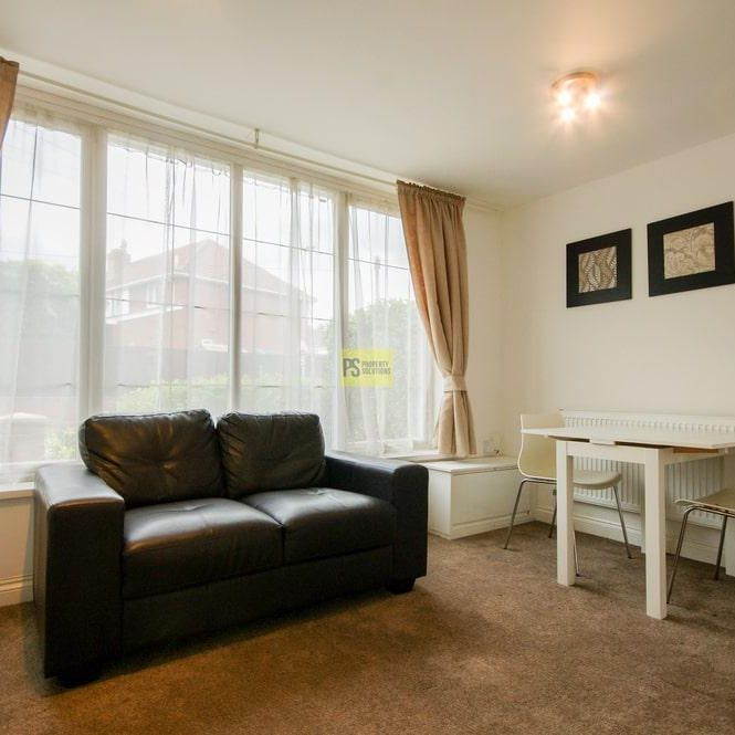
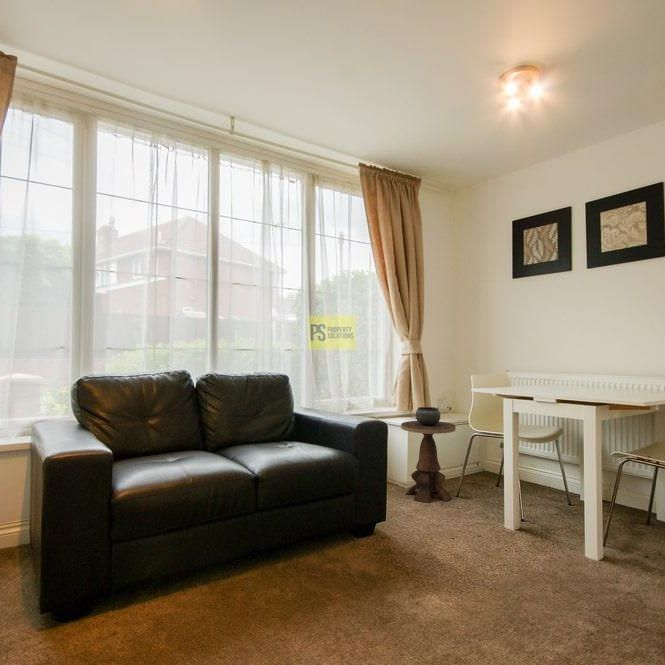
+ side table (428, 451)
